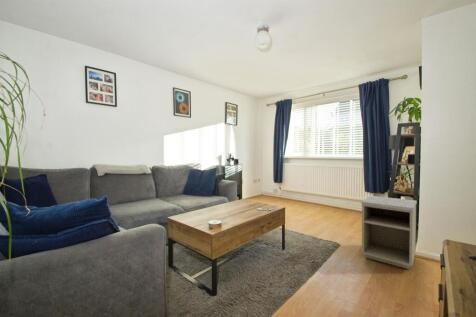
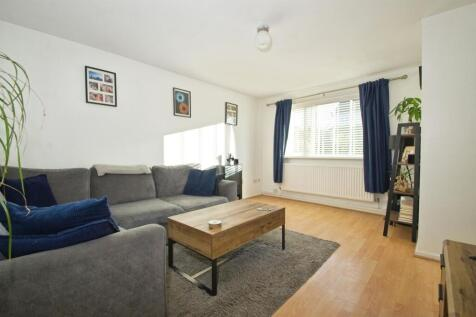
- nightstand (388, 229)
